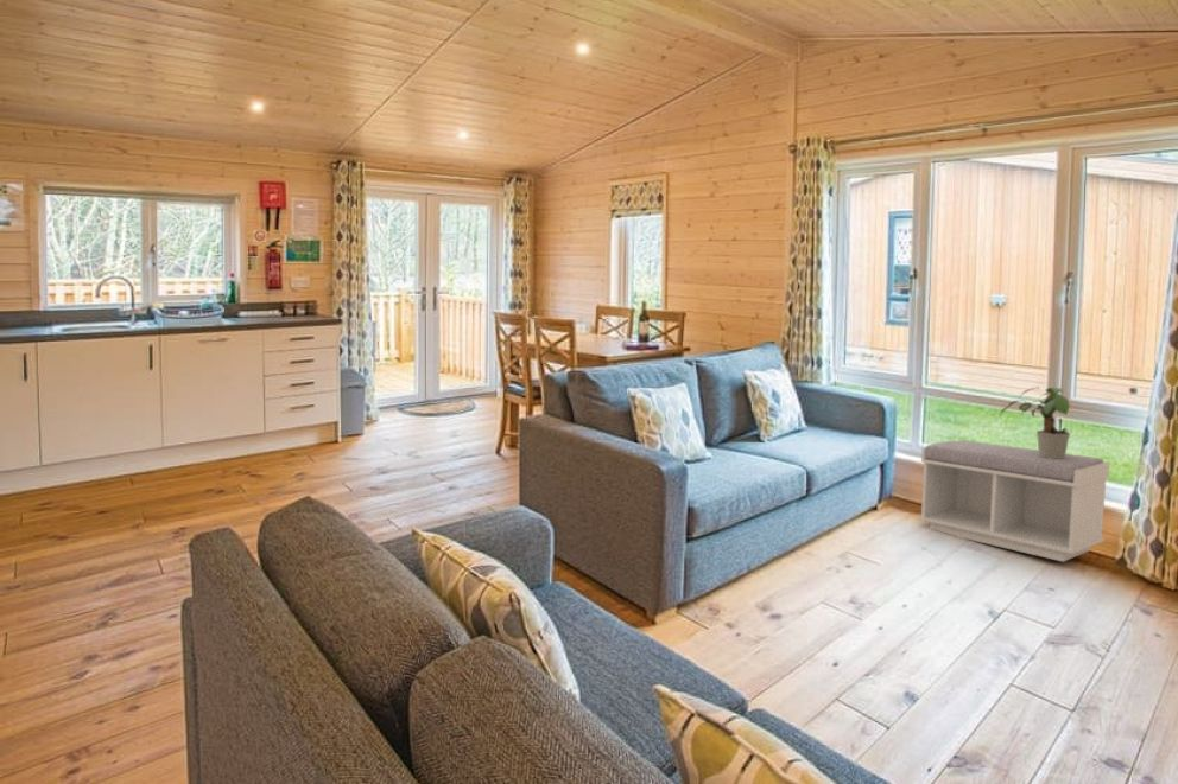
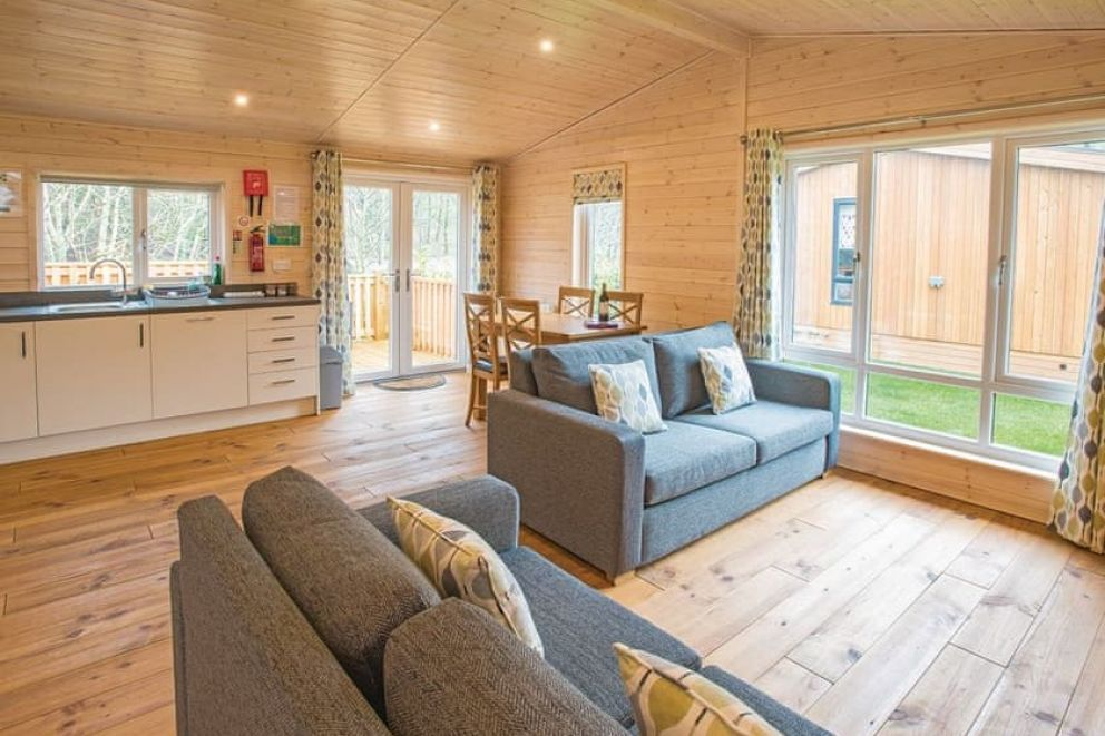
- potted plant (1044, 420)
- bench (1008, 495)
